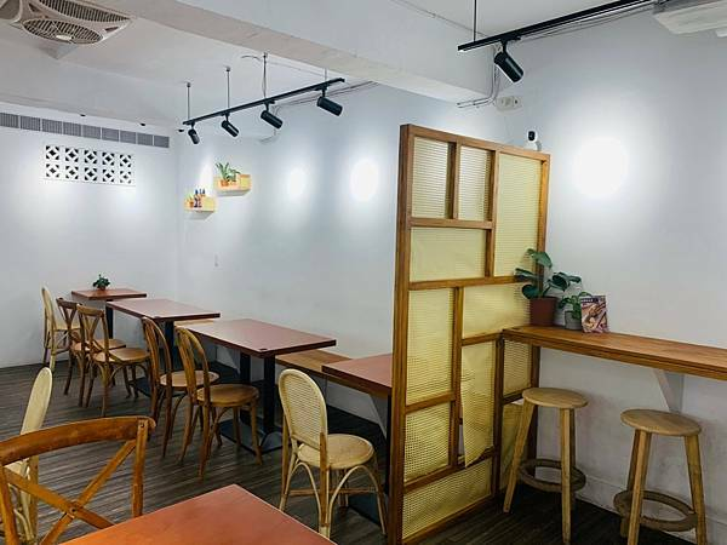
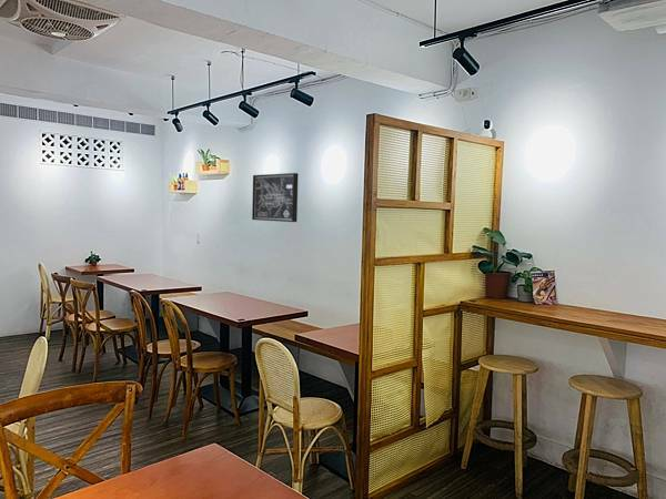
+ wall art (273, 197)
